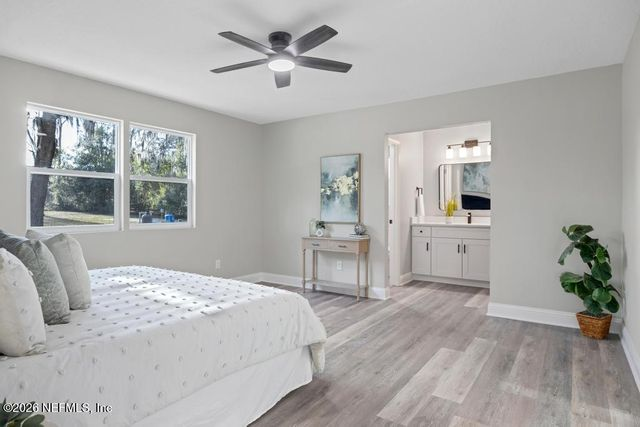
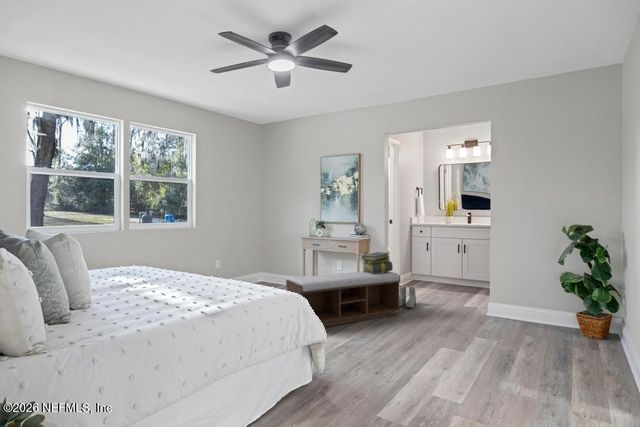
+ stack of books (376, 262)
+ boots (405, 296)
+ bench (345, 296)
